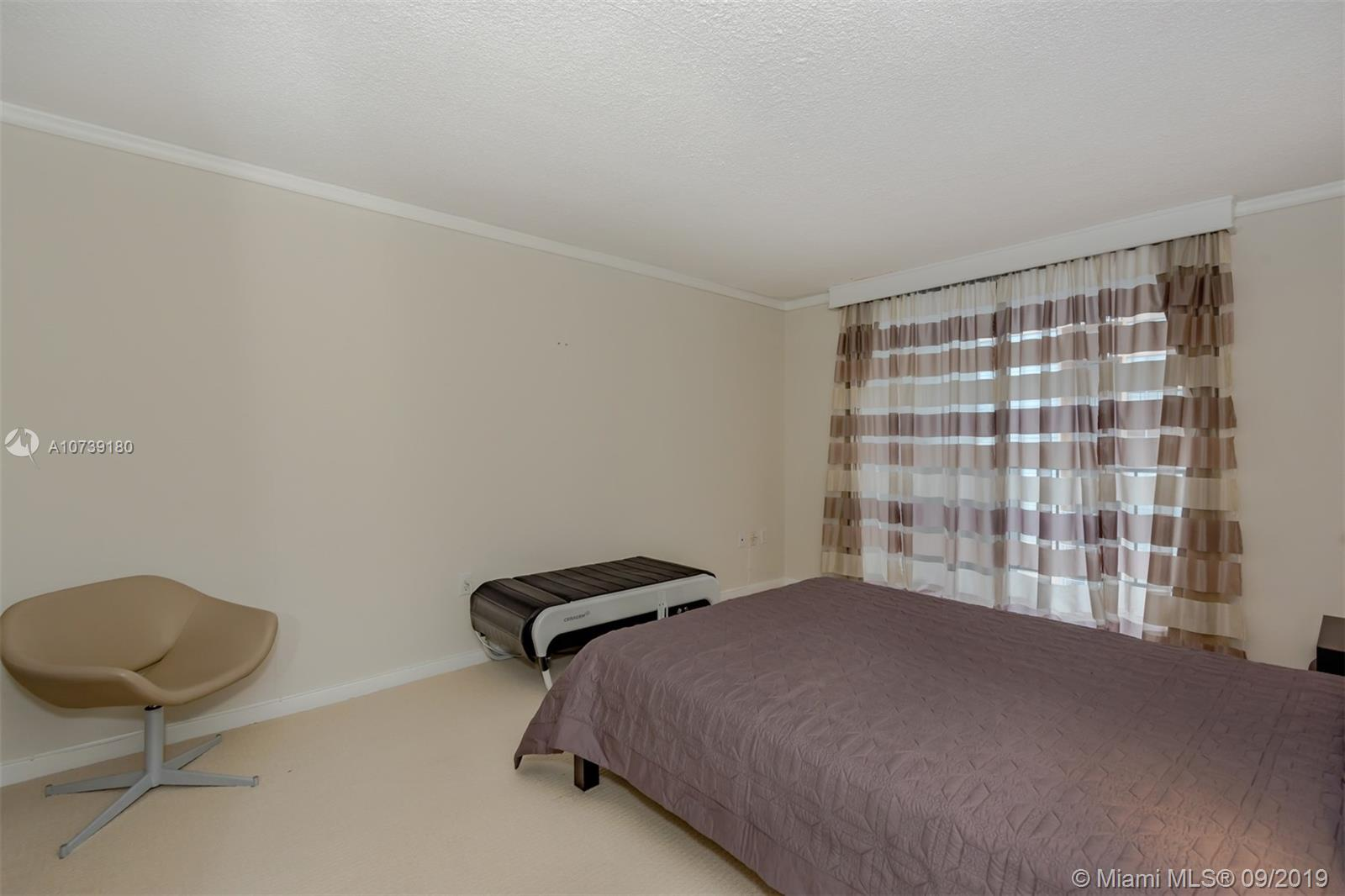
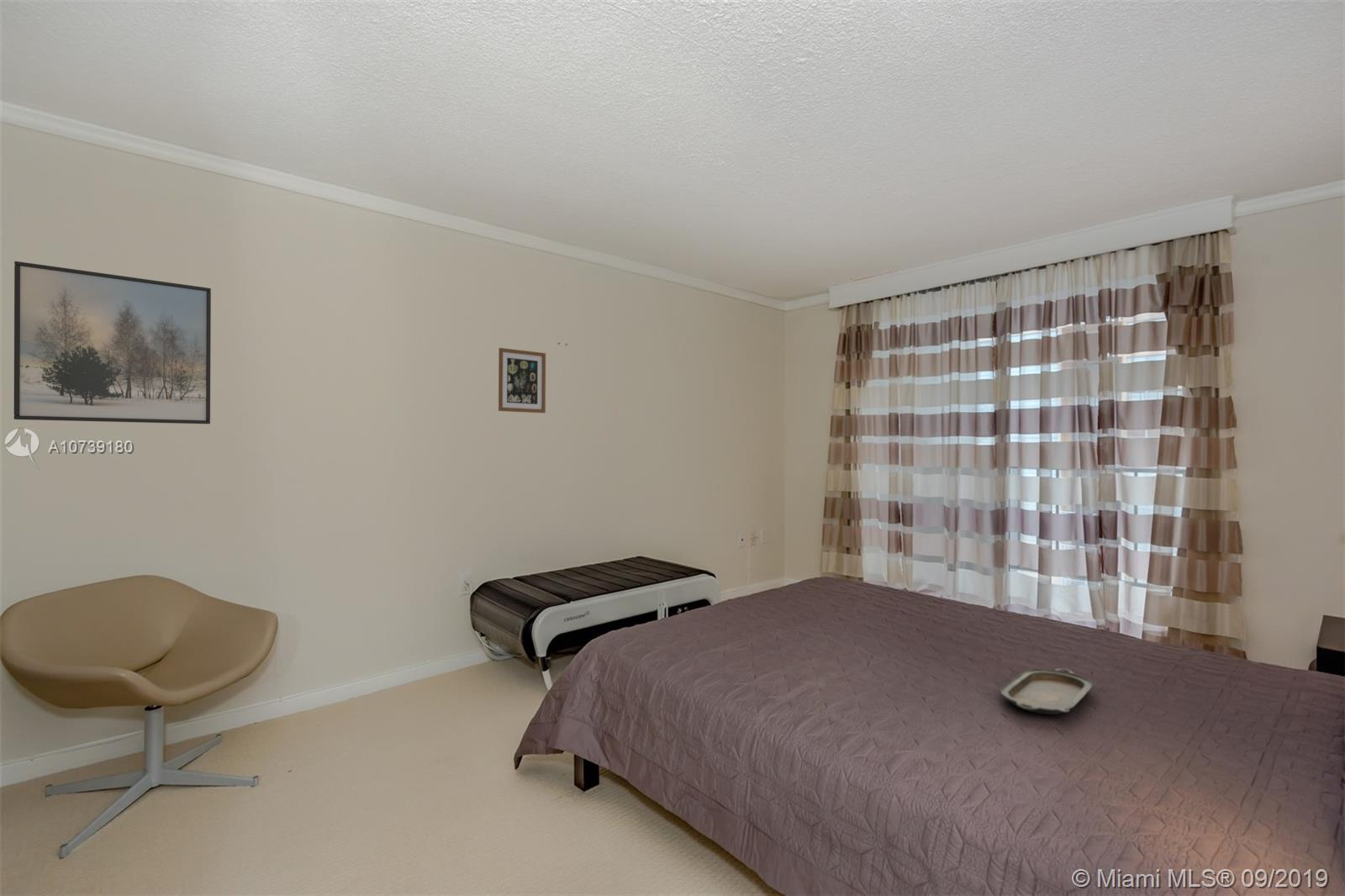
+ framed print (119, 349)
+ wall art (522, 381)
+ serving tray (1047, 691)
